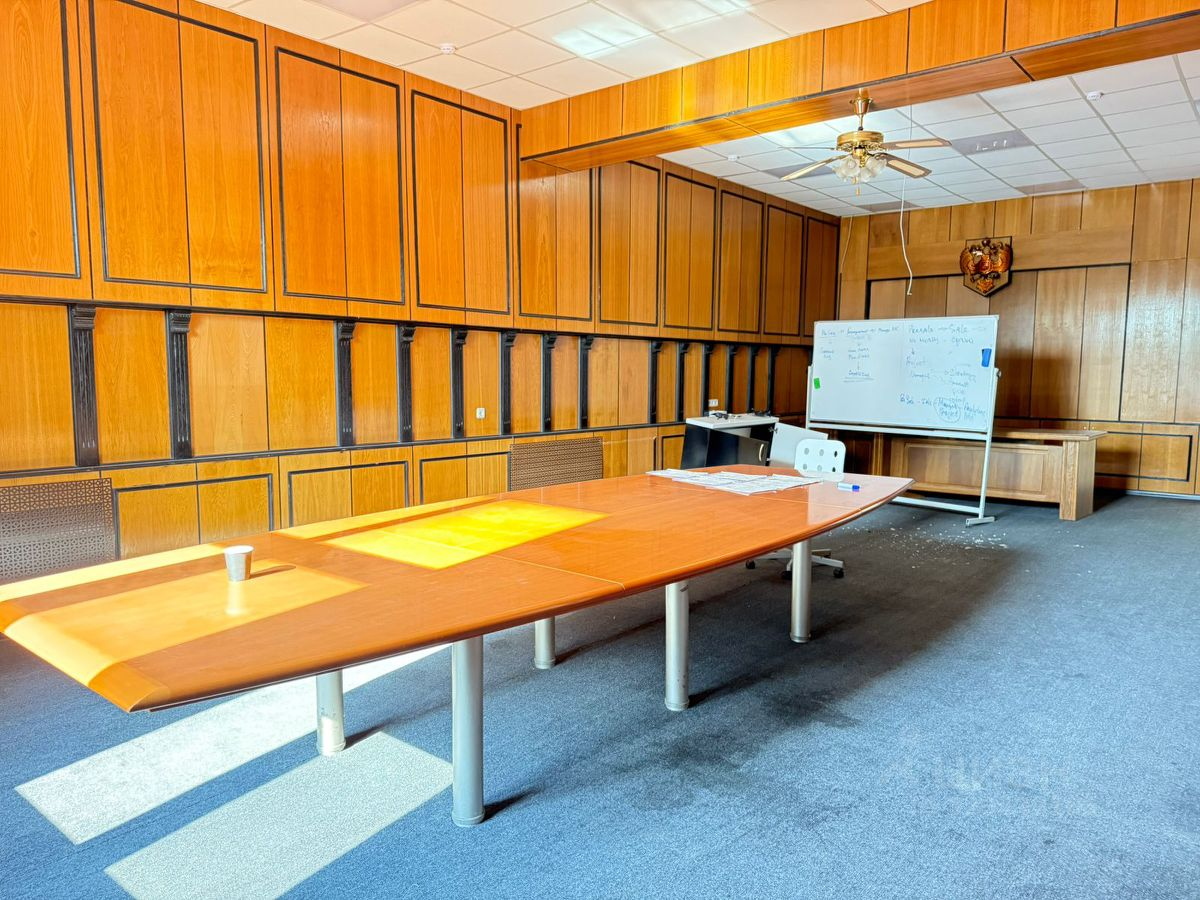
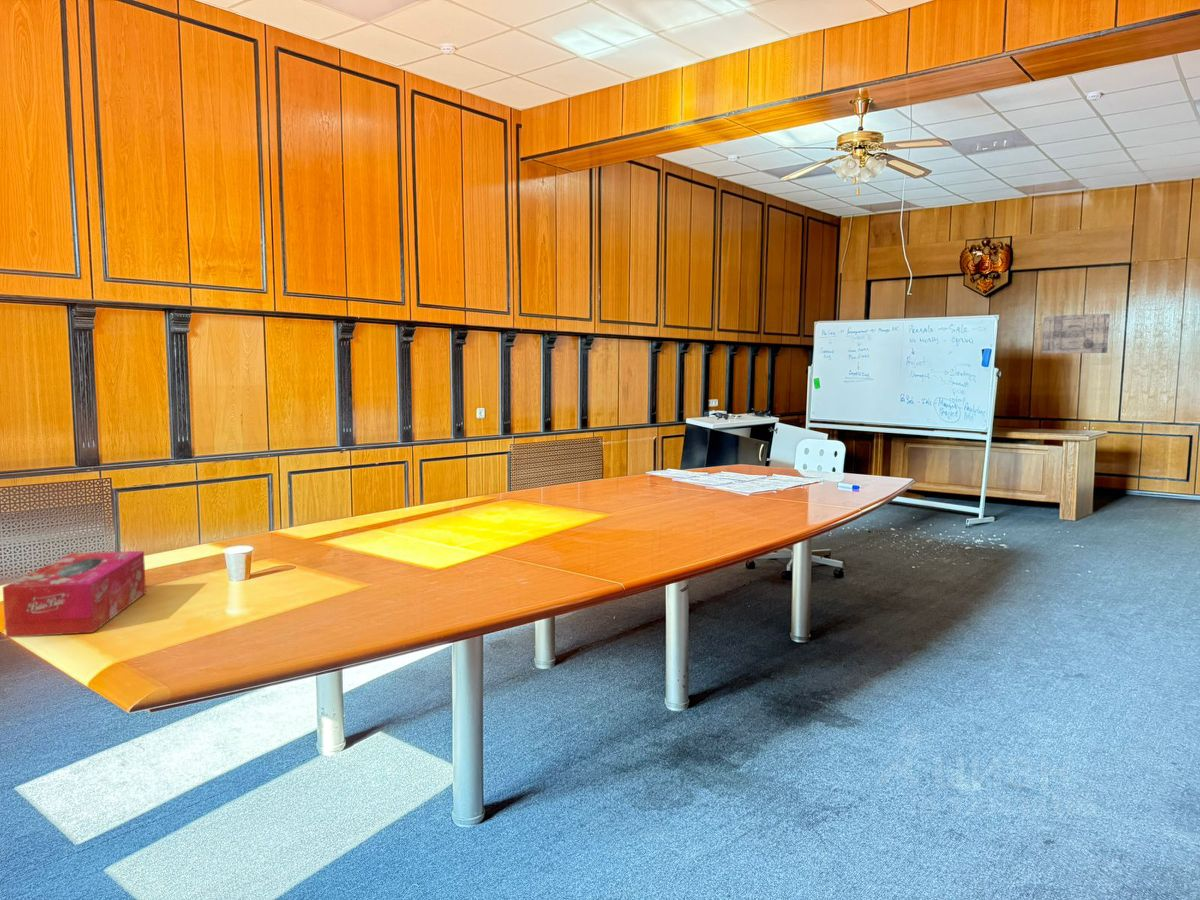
+ wall art (1074, 334)
+ tissue box (81, 590)
